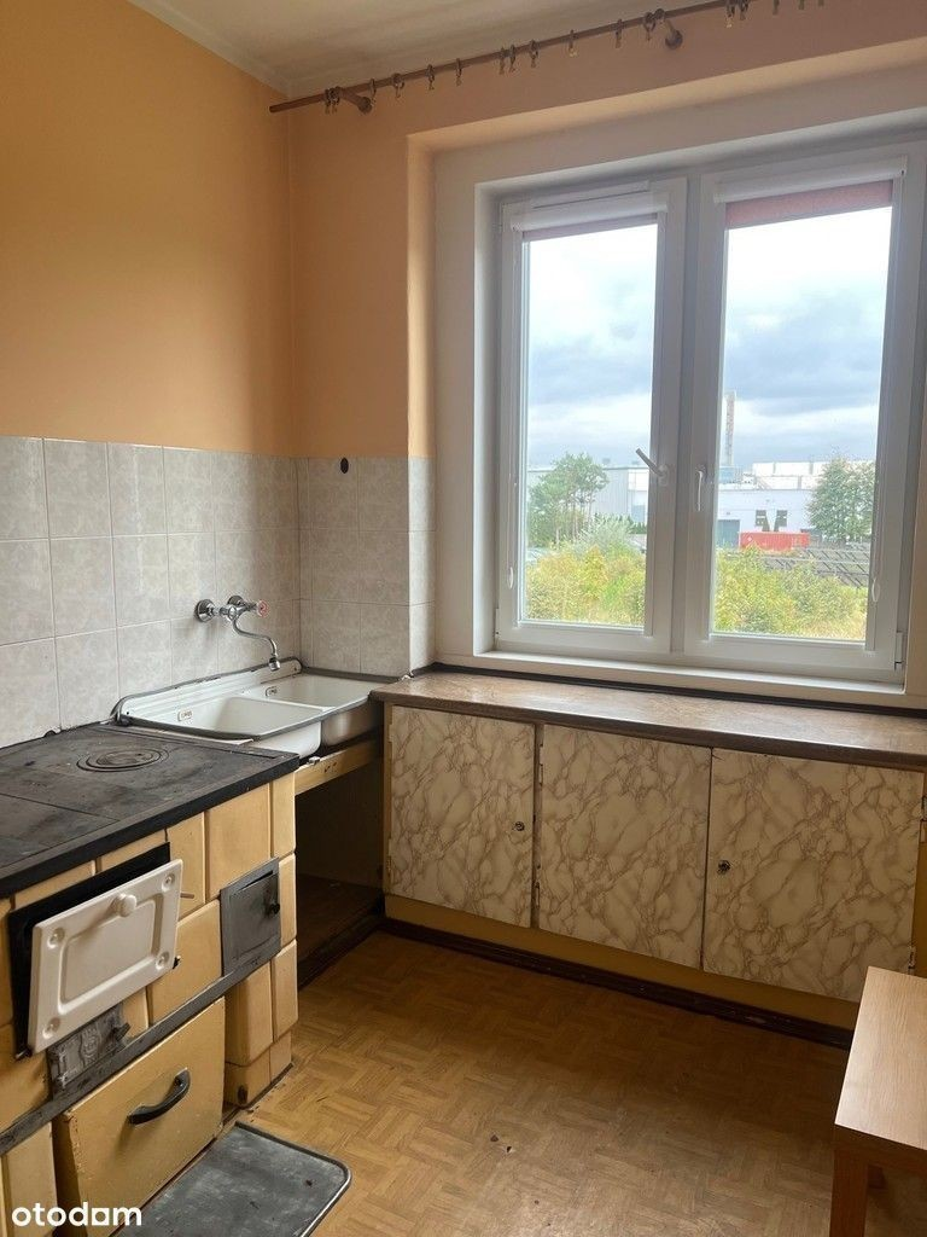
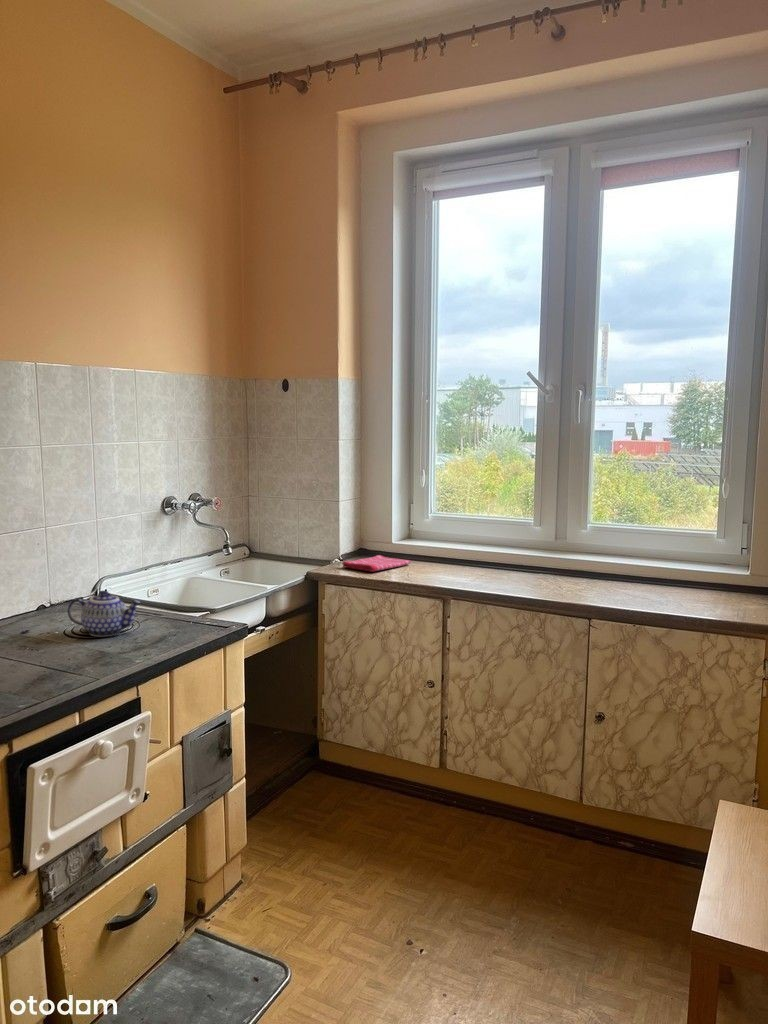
+ teapot (104, 611)
+ dish towel (376, 562)
